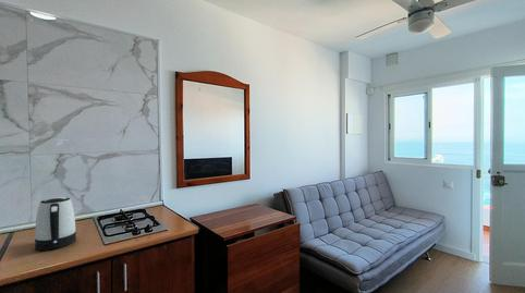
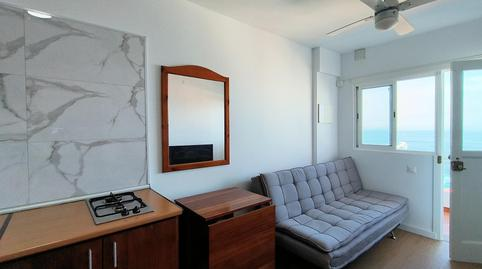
- kettle (56, 221)
